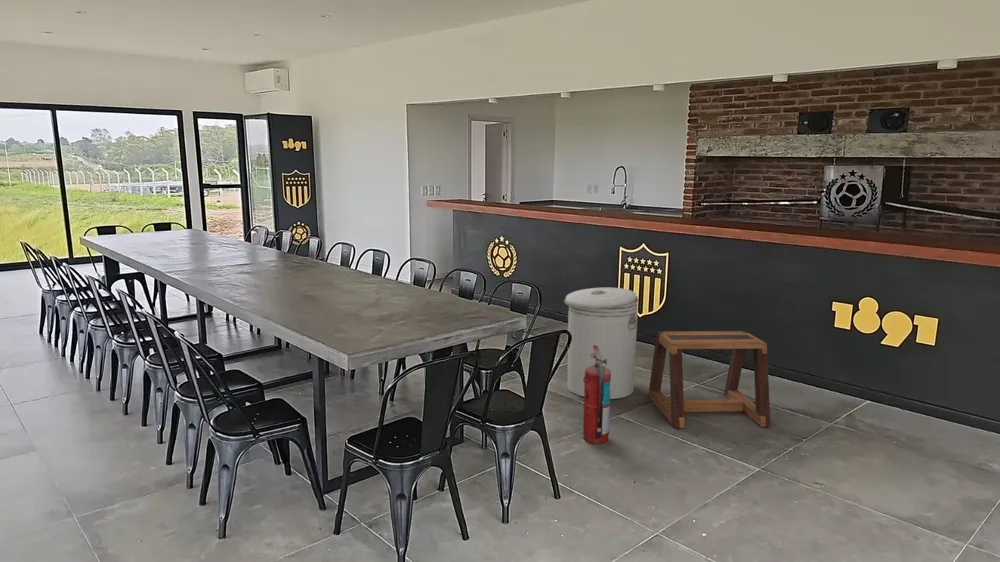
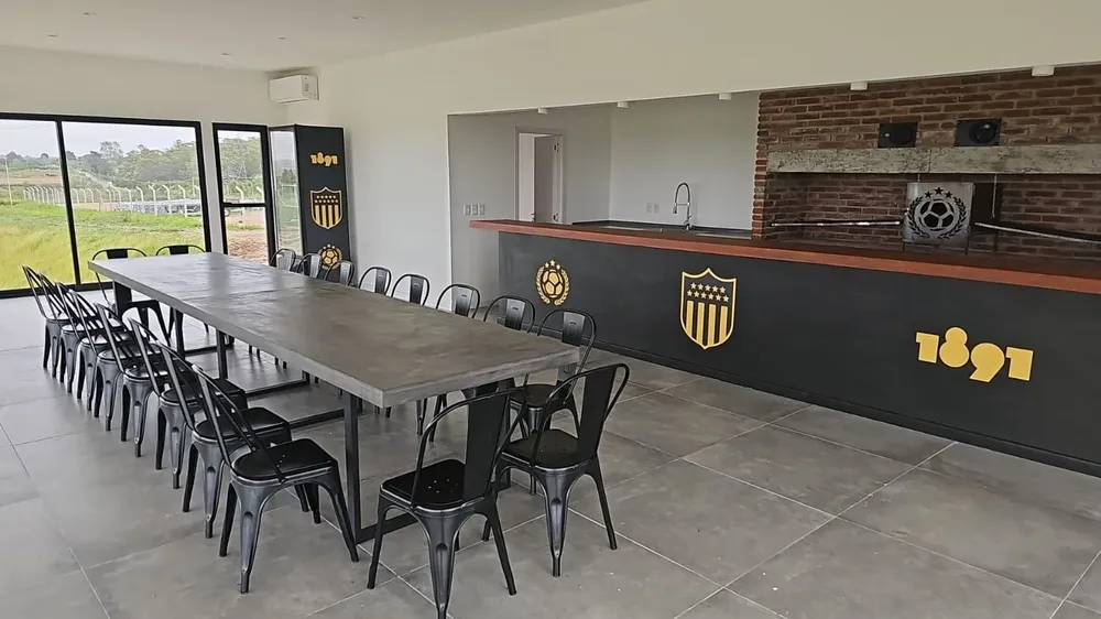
- fire extinguisher (596, 395)
- stool (727, 375)
- can (600, 340)
